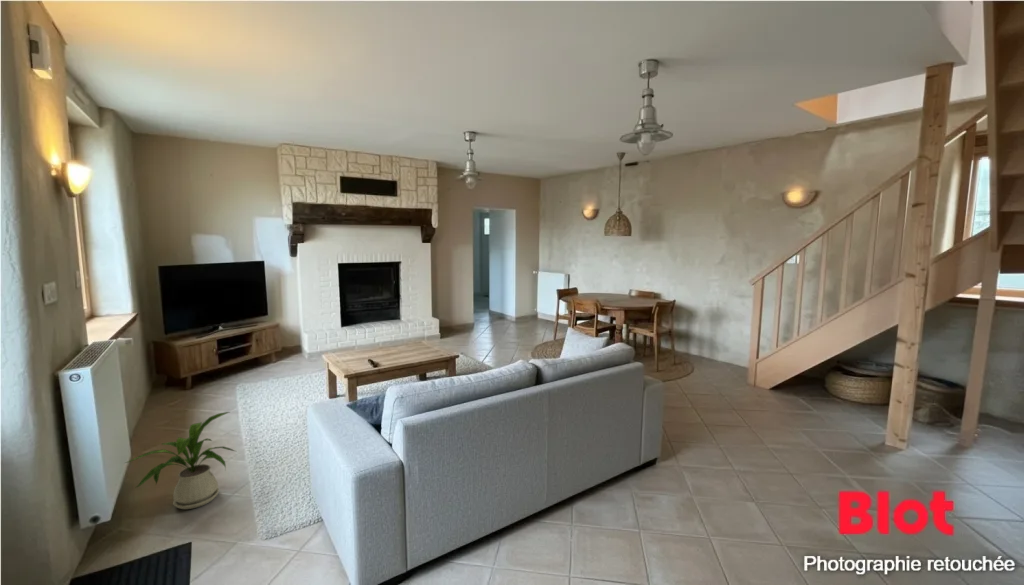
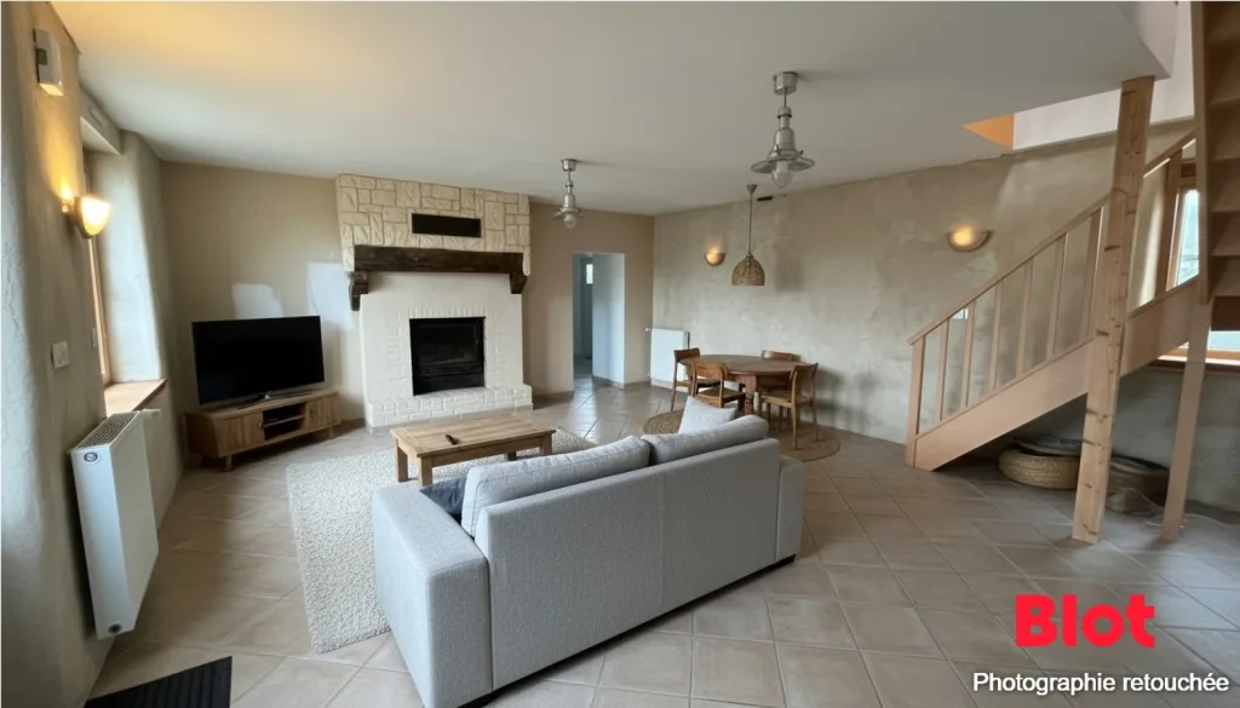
- house plant (184, 461)
